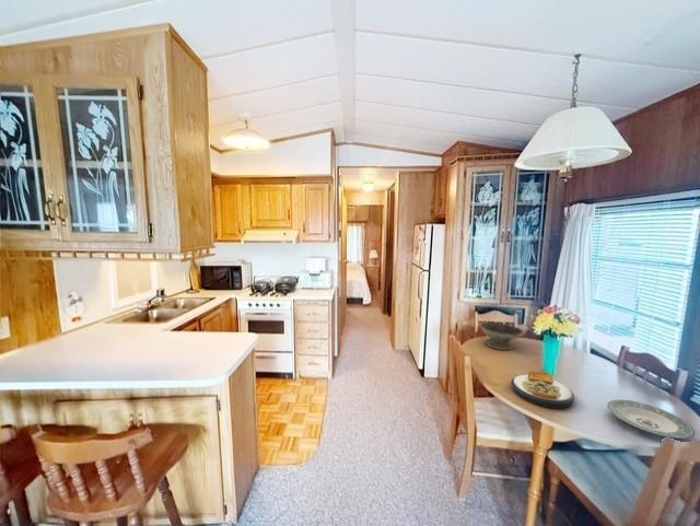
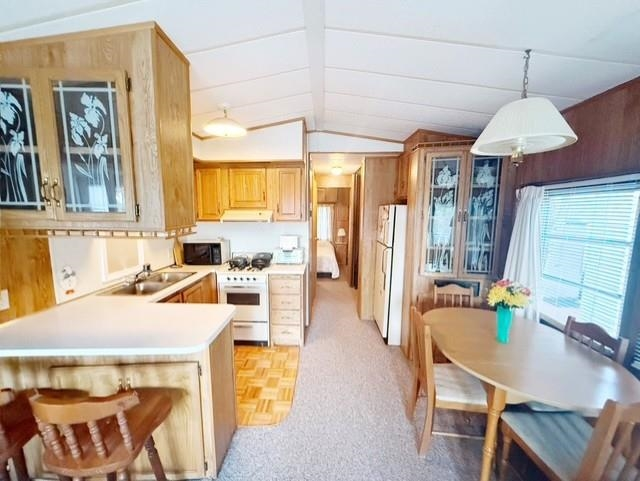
- plate (540, 387)
- plate (646, 420)
- decorative bowl (500, 336)
